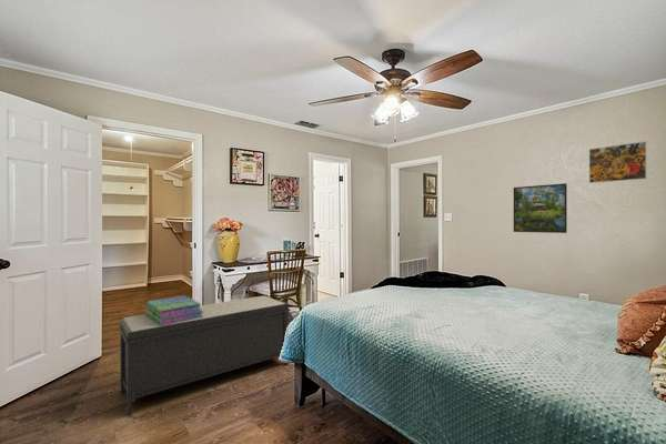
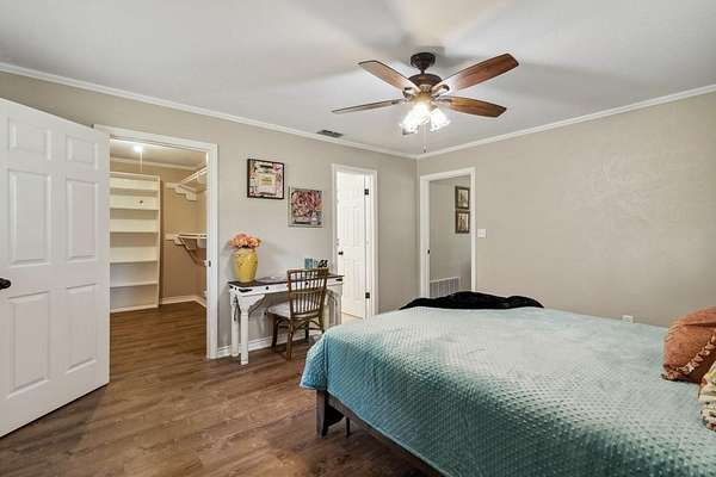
- stack of books (173, 309)
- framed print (616, 163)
- bench (211, 343)
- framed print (538, 209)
